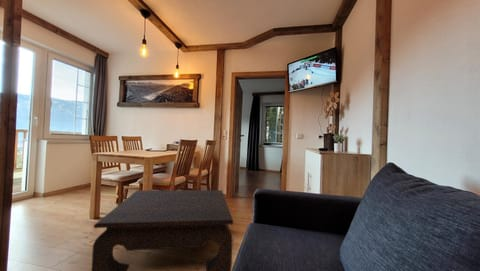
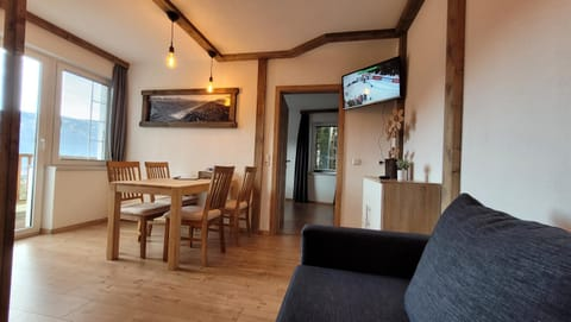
- coffee table (174, 225)
